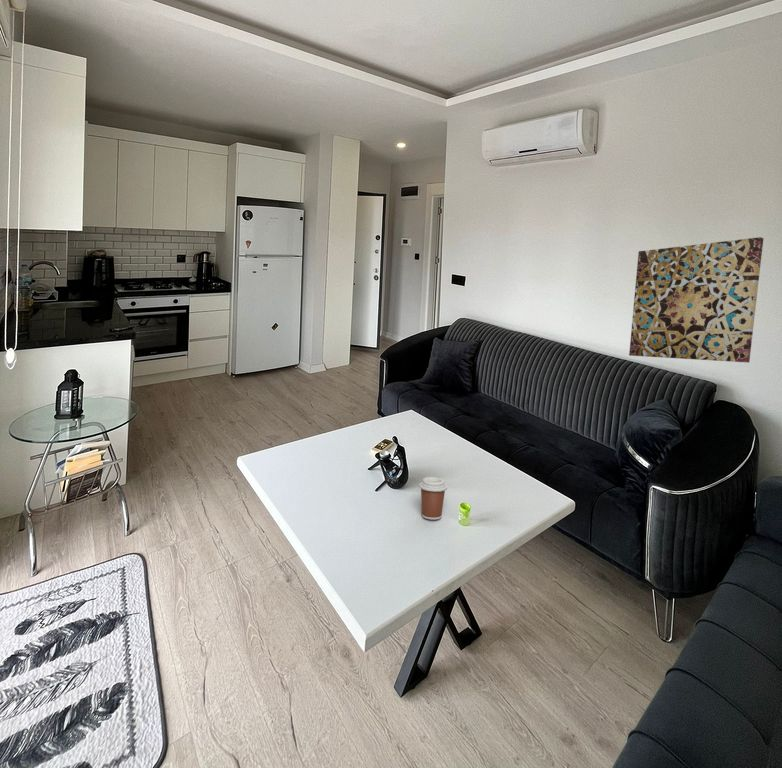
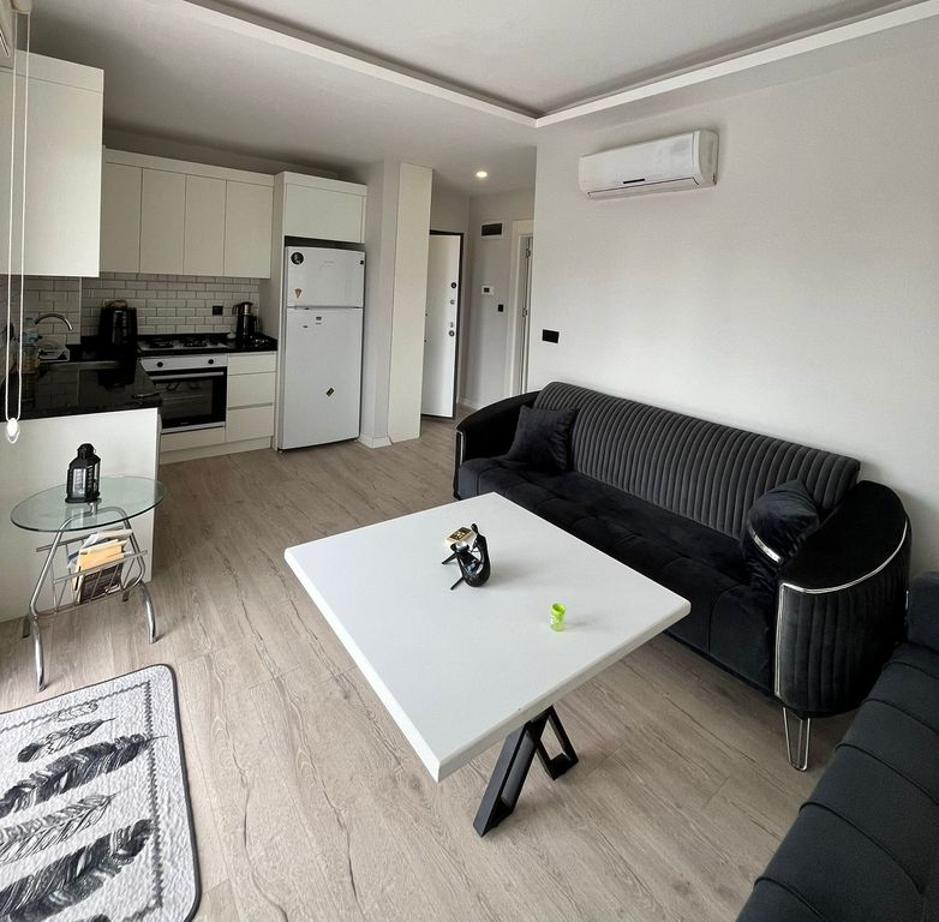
- wall art (689, 302)
- coffee cup (432, 498)
